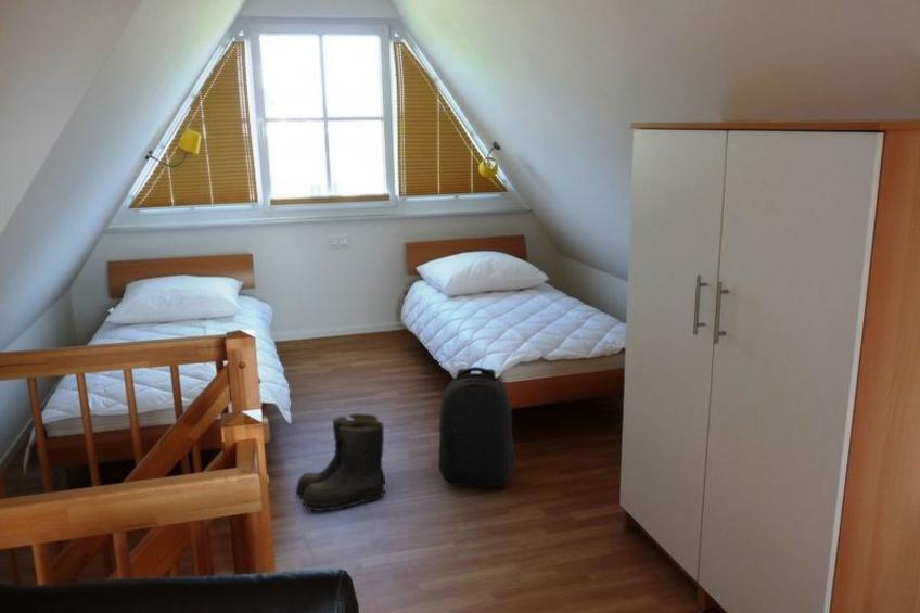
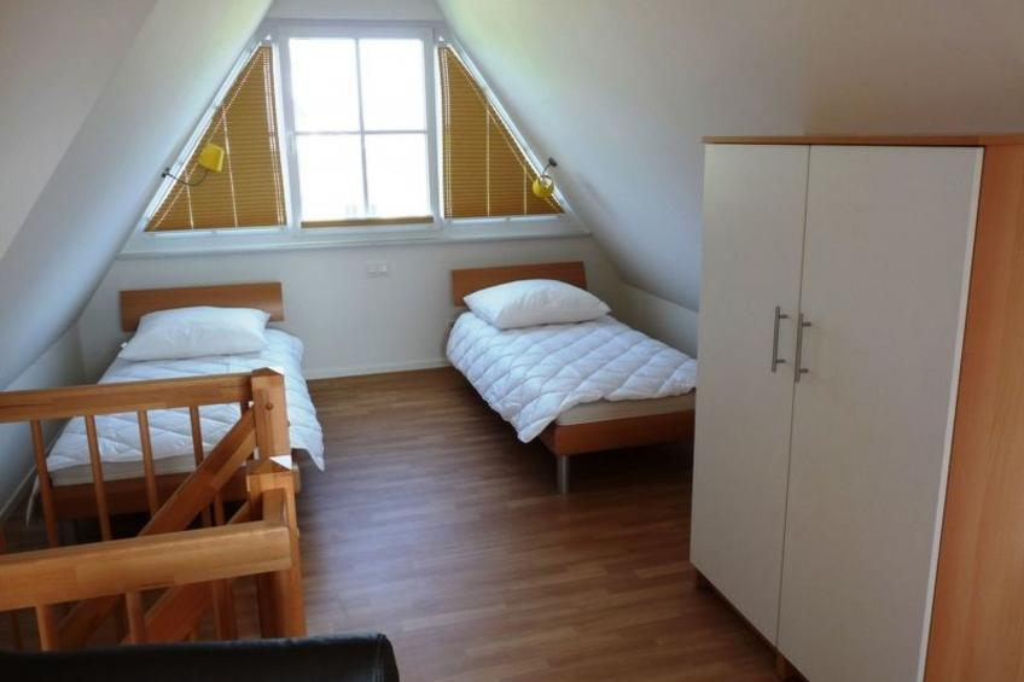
- backpack (476, 423)
- boots (338, 459)
